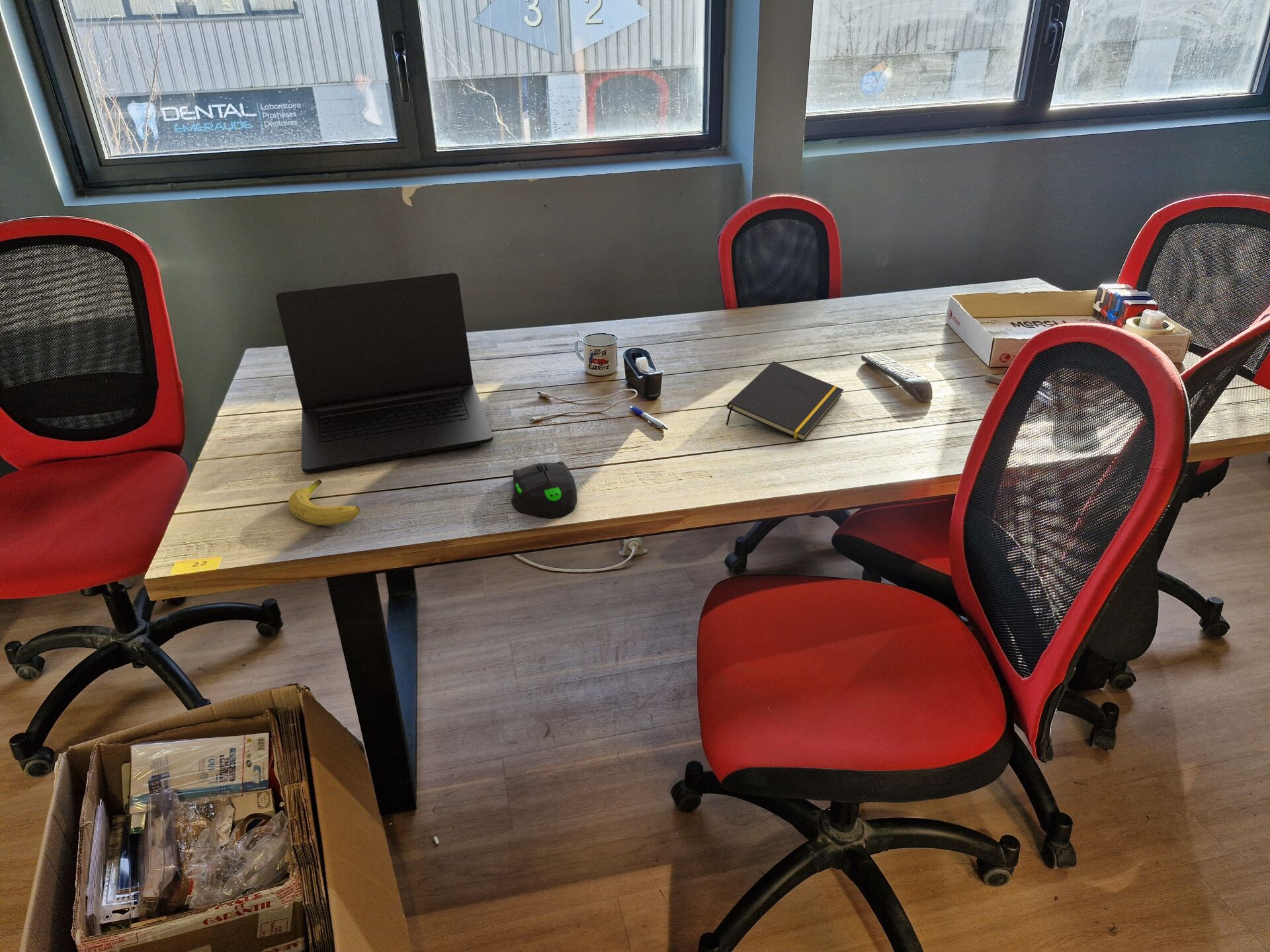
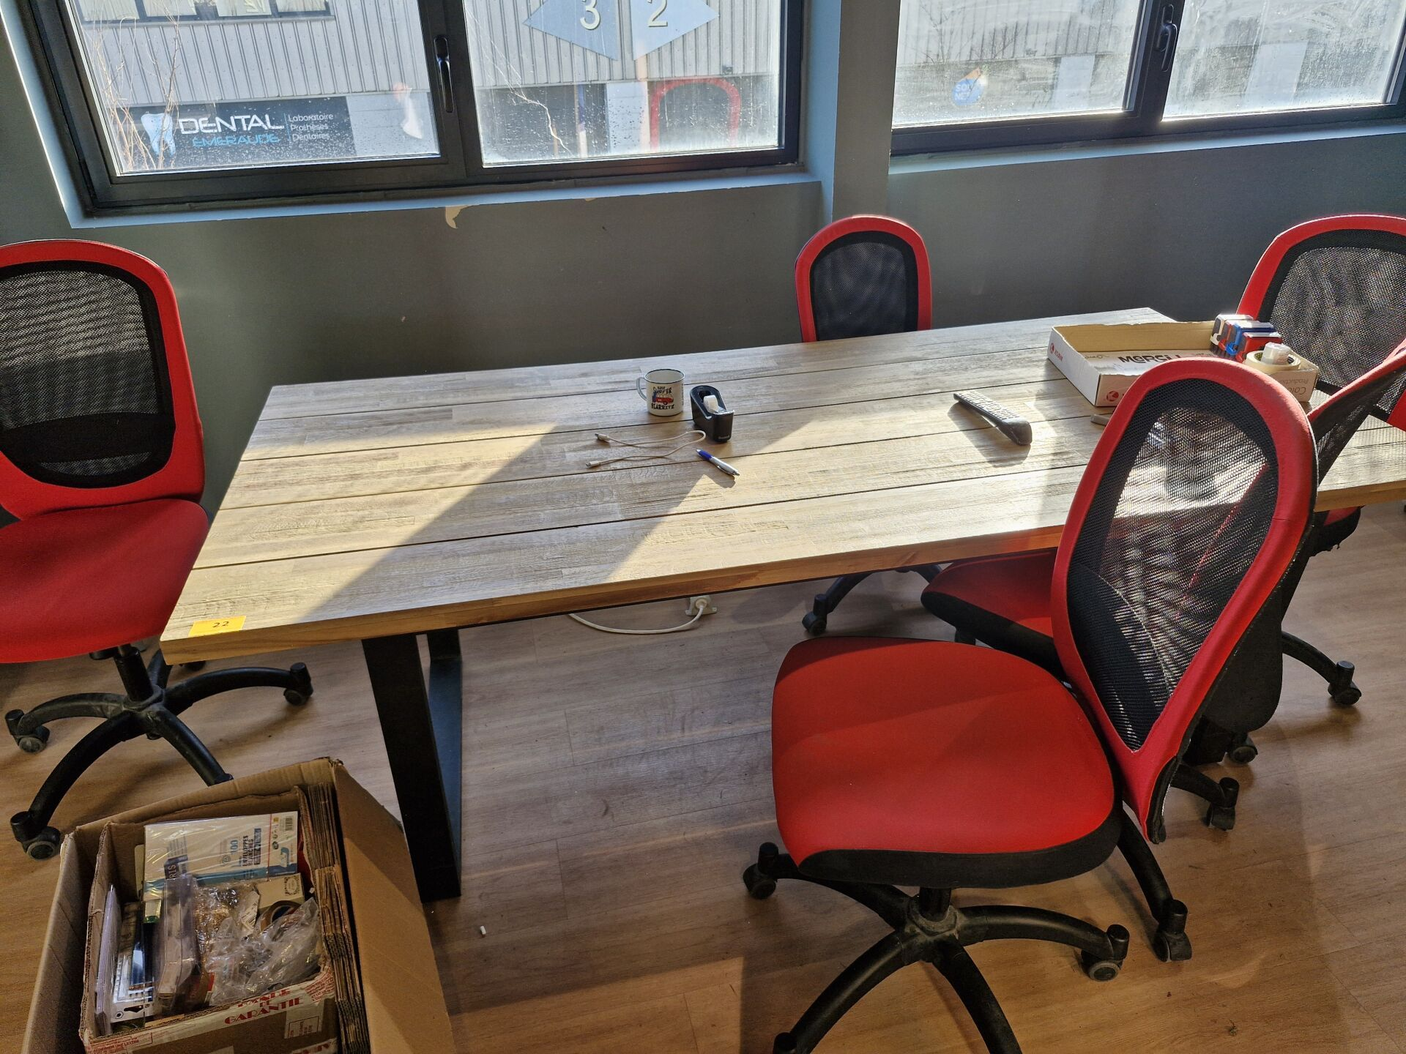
- notepad (786, 399)
- computer mouse (542, 483)
- fruit (323, 506)
- laptop (384, 368)
